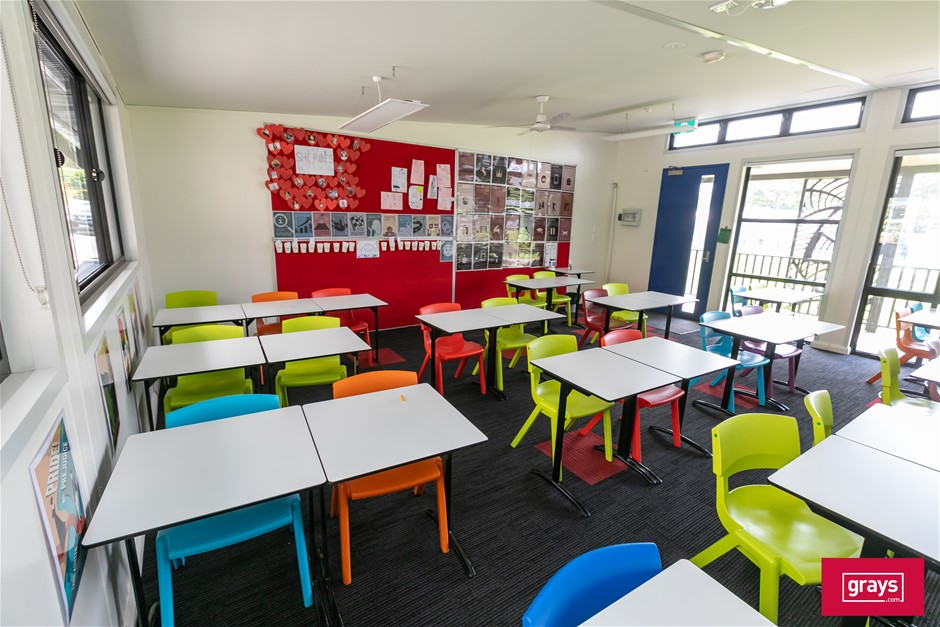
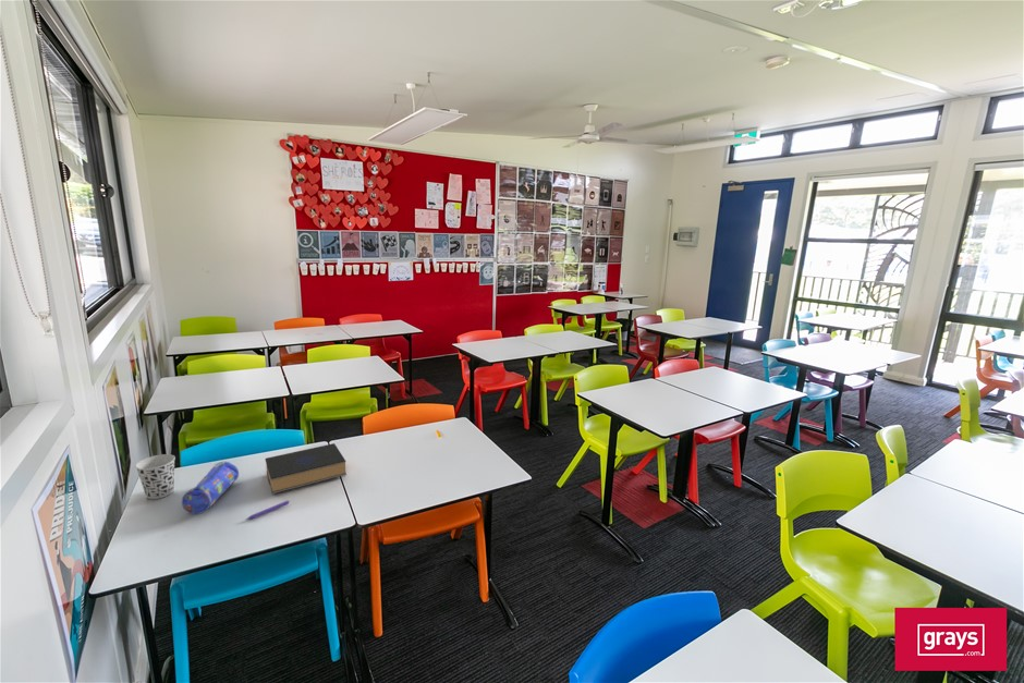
+ pen (268, 510)
+ cup (158, 477)
+ pencil case (212, 485)
+ book (305, 467)
